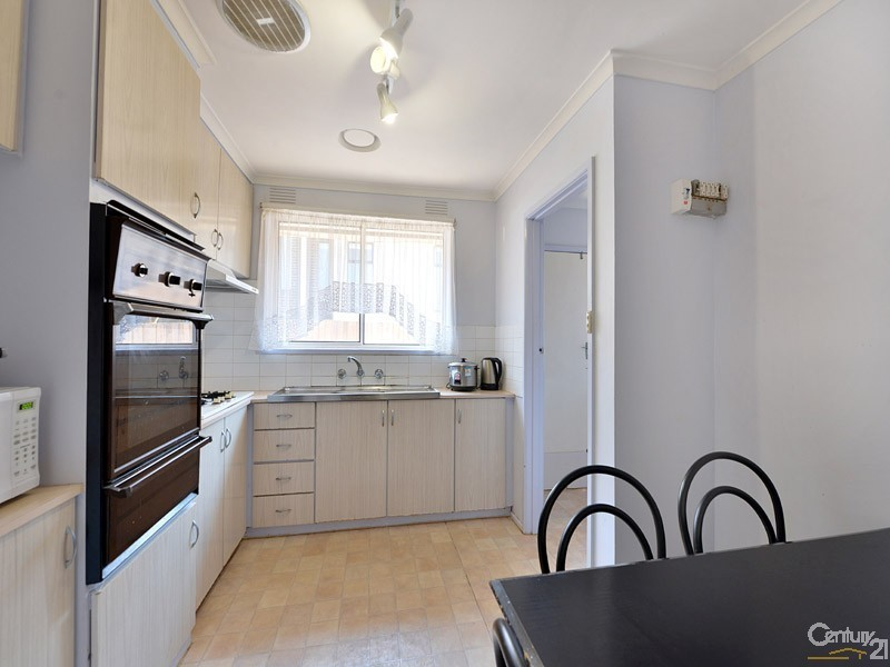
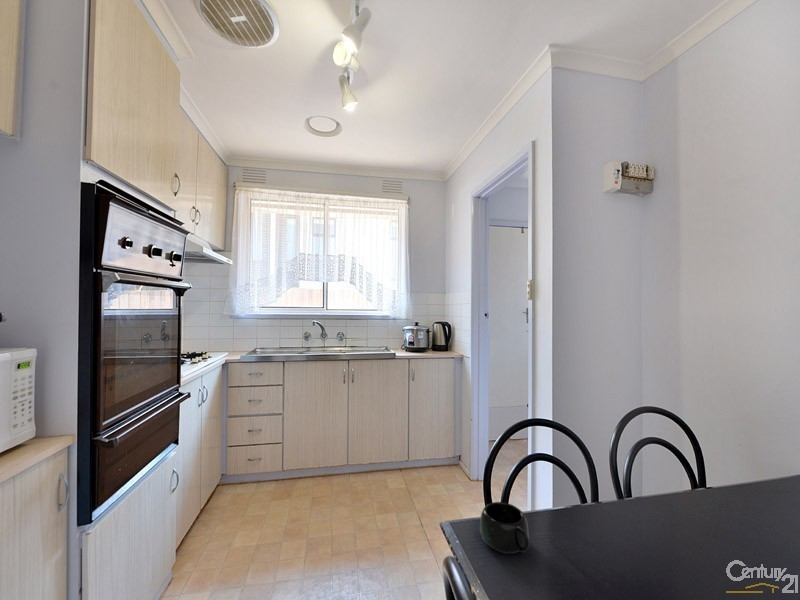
+ mug (507, 530)
